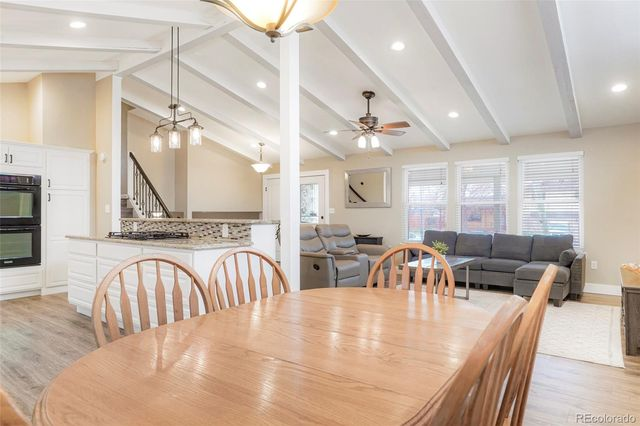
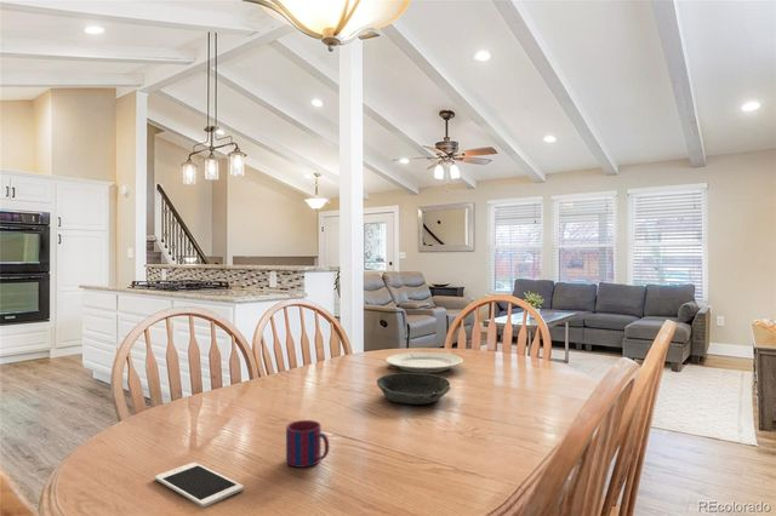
+ cell phone (198, 482)
+ chinaware (423, 362)
+ bowl (413, 389)
+ mug (308, 445)
